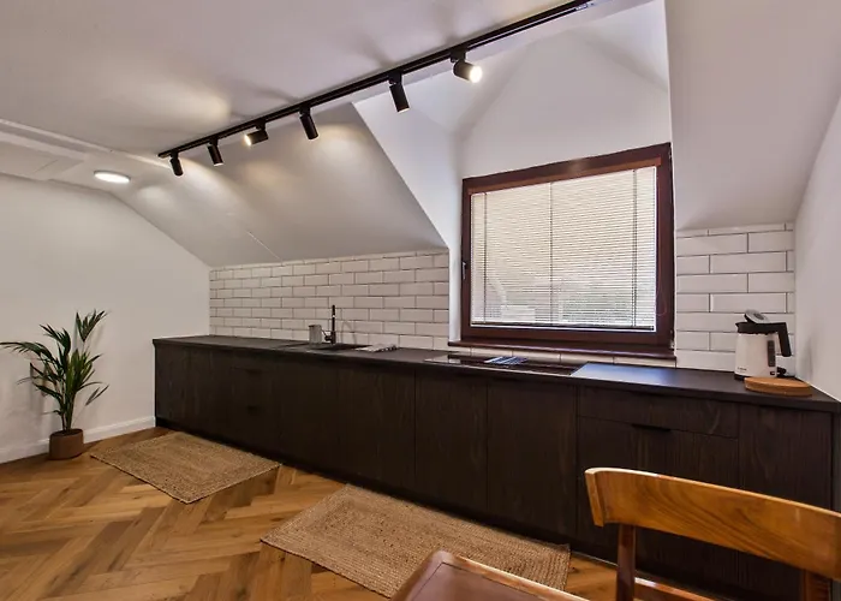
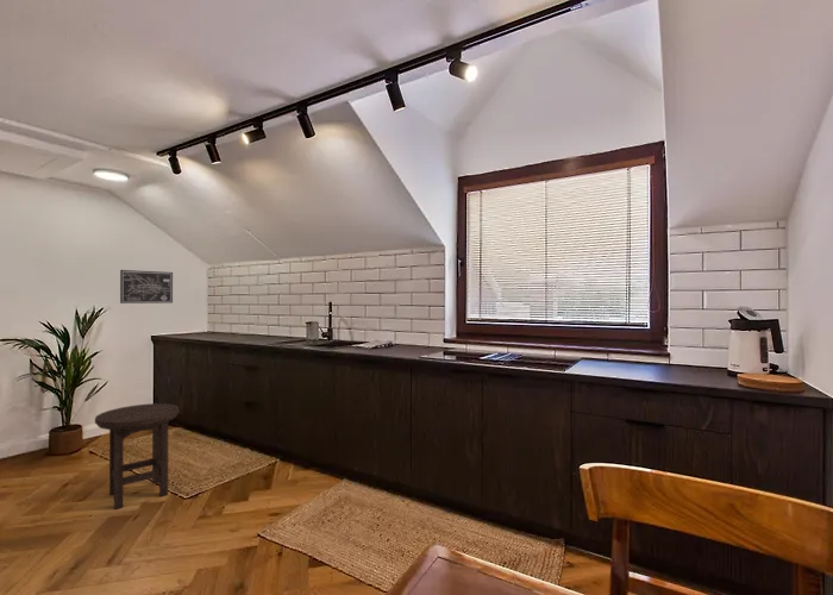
+ stool (140, 461)
+ wall art (148, 287)
